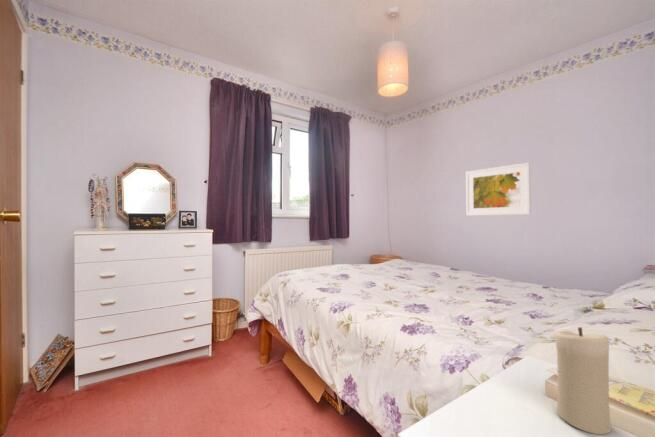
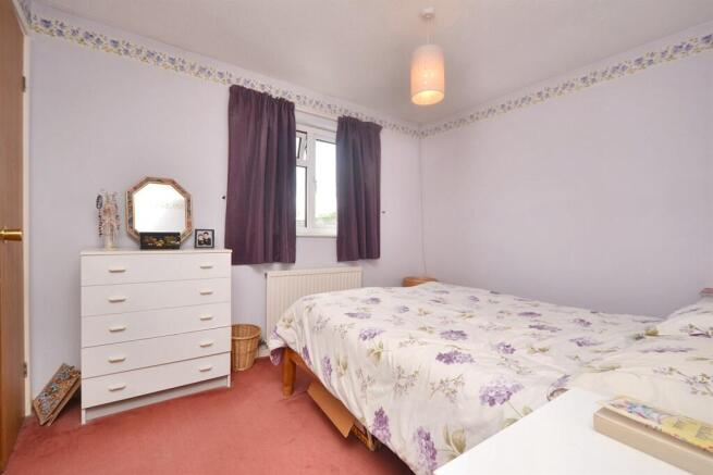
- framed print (495, 191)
- candle (580, 372)
